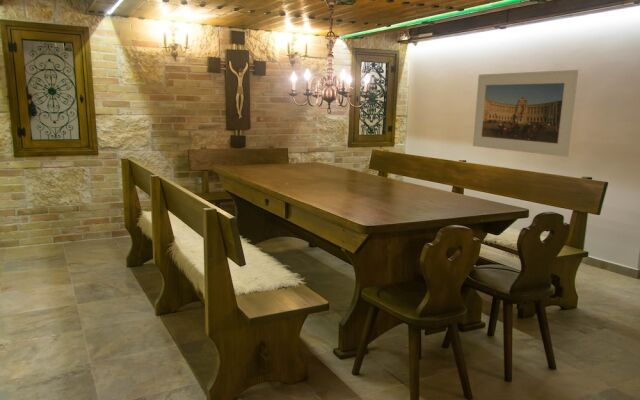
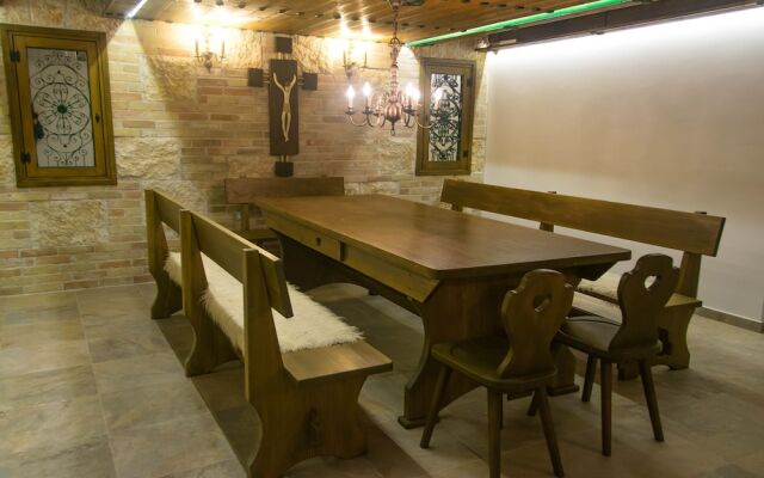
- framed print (519, 112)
